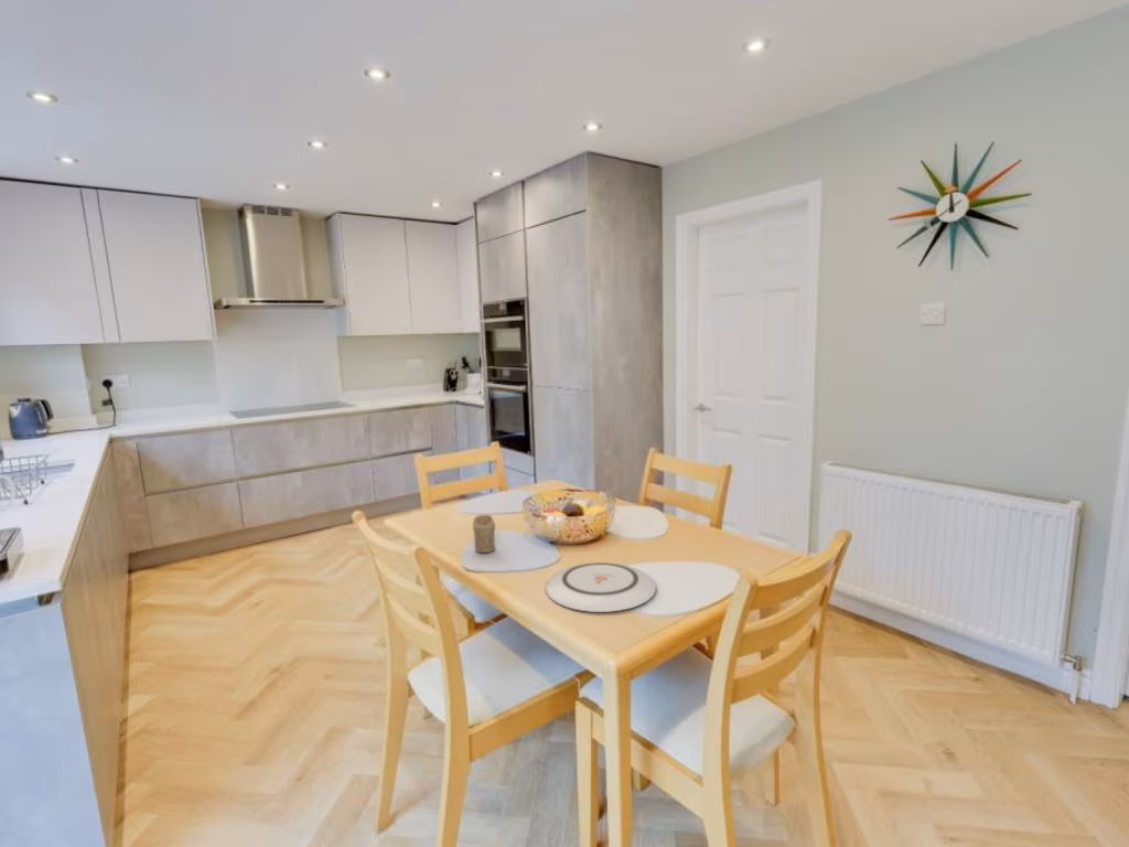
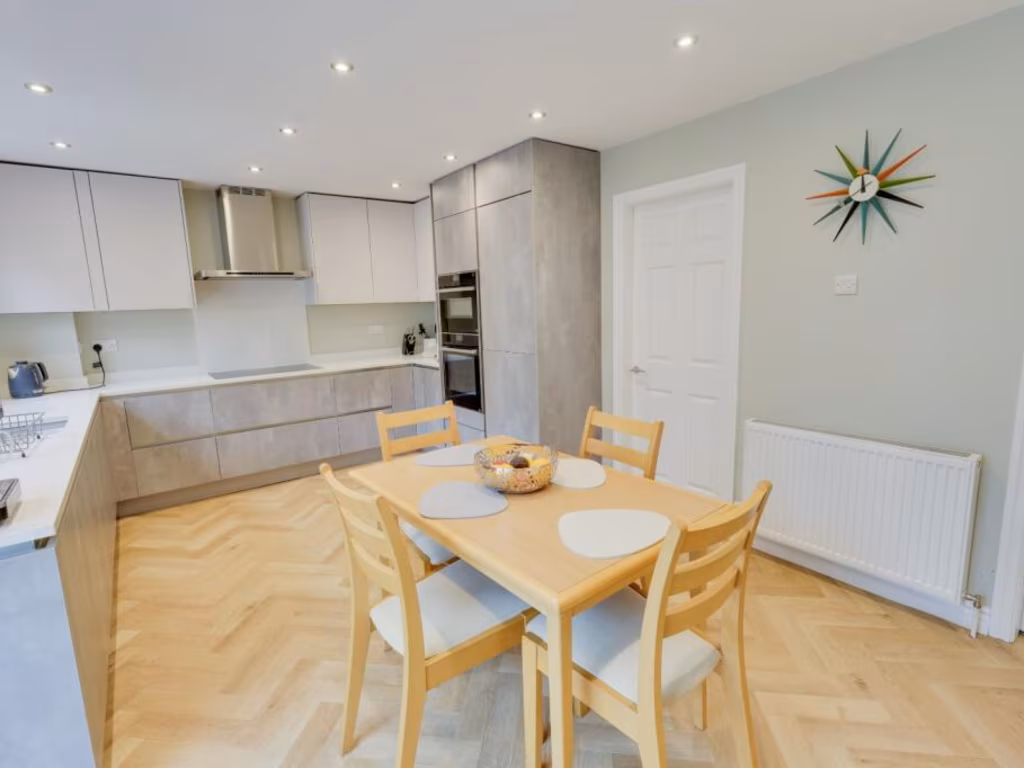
- candle (484, 534)
- plate (600, 581)
